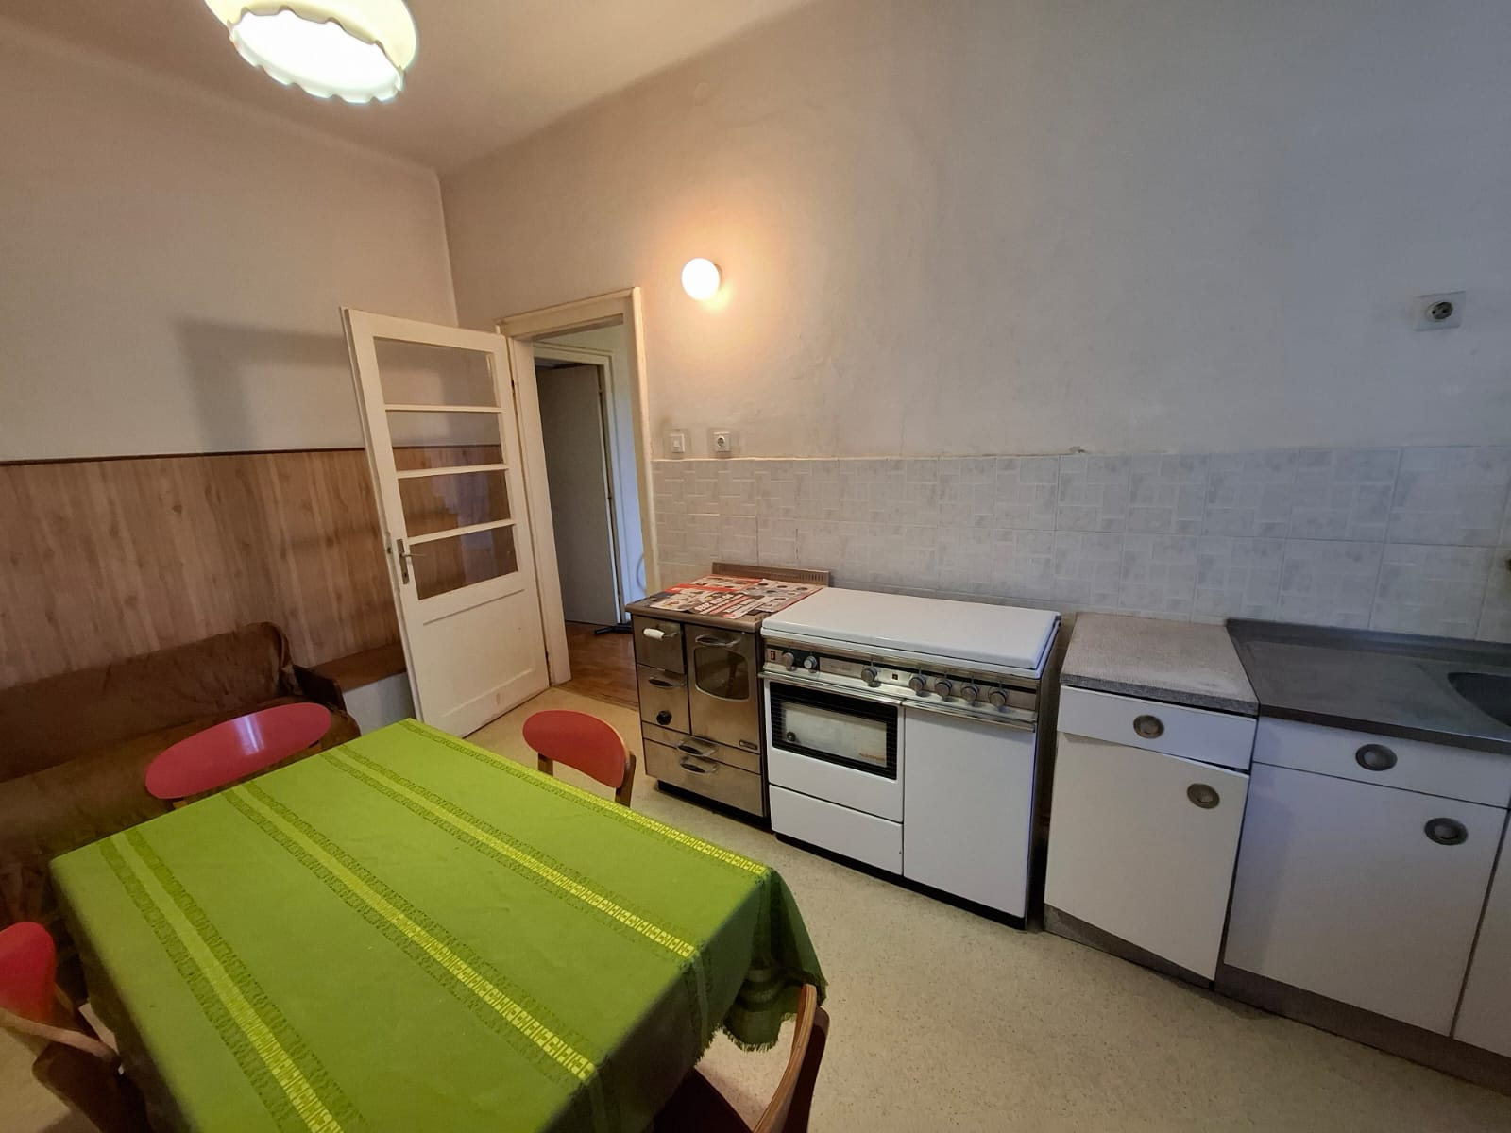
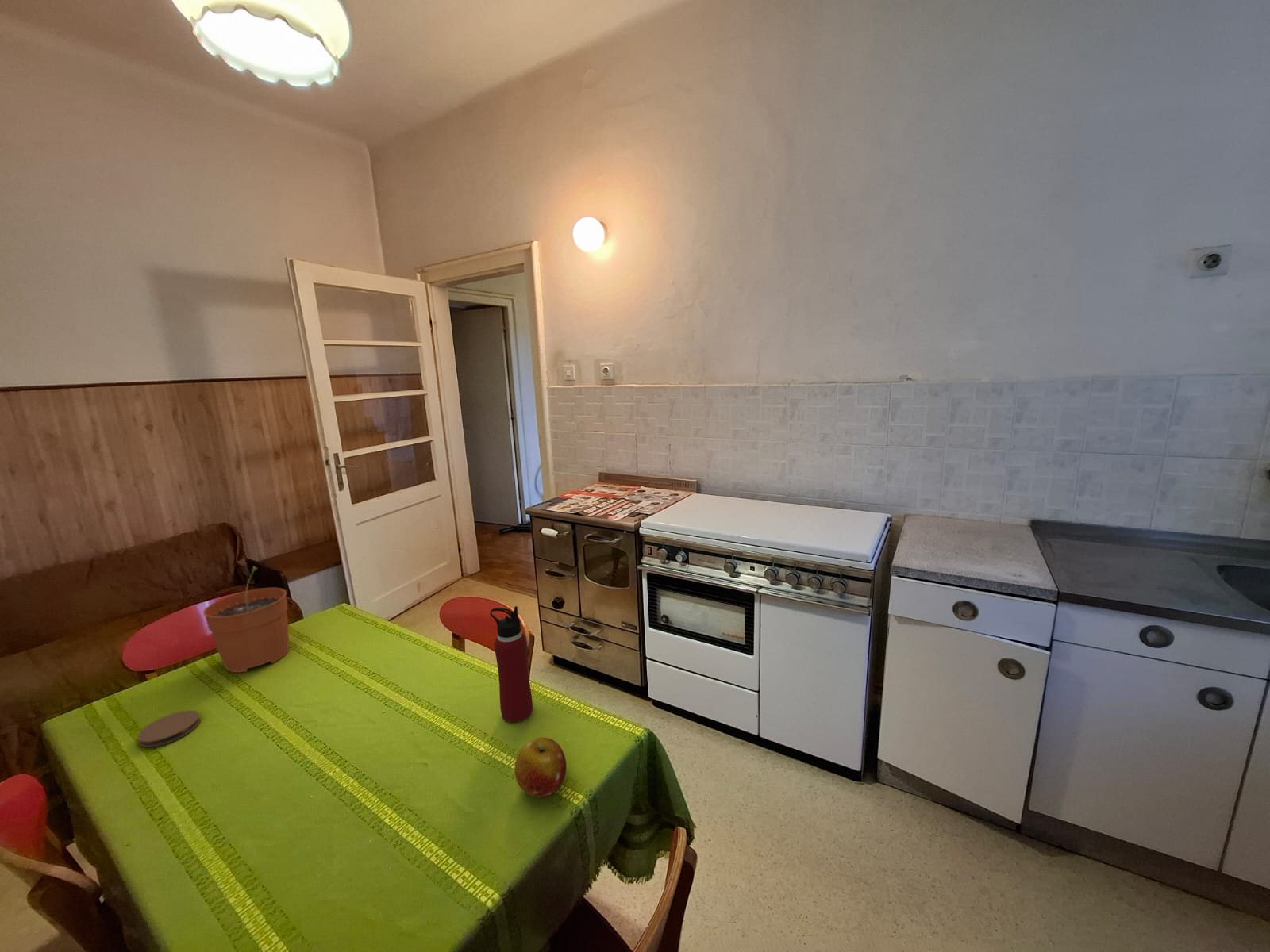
+ fruit (541, 766)
+ water bottle (512, 661)
+ plant pot (249, 615)
+ coaster (170, 727)
